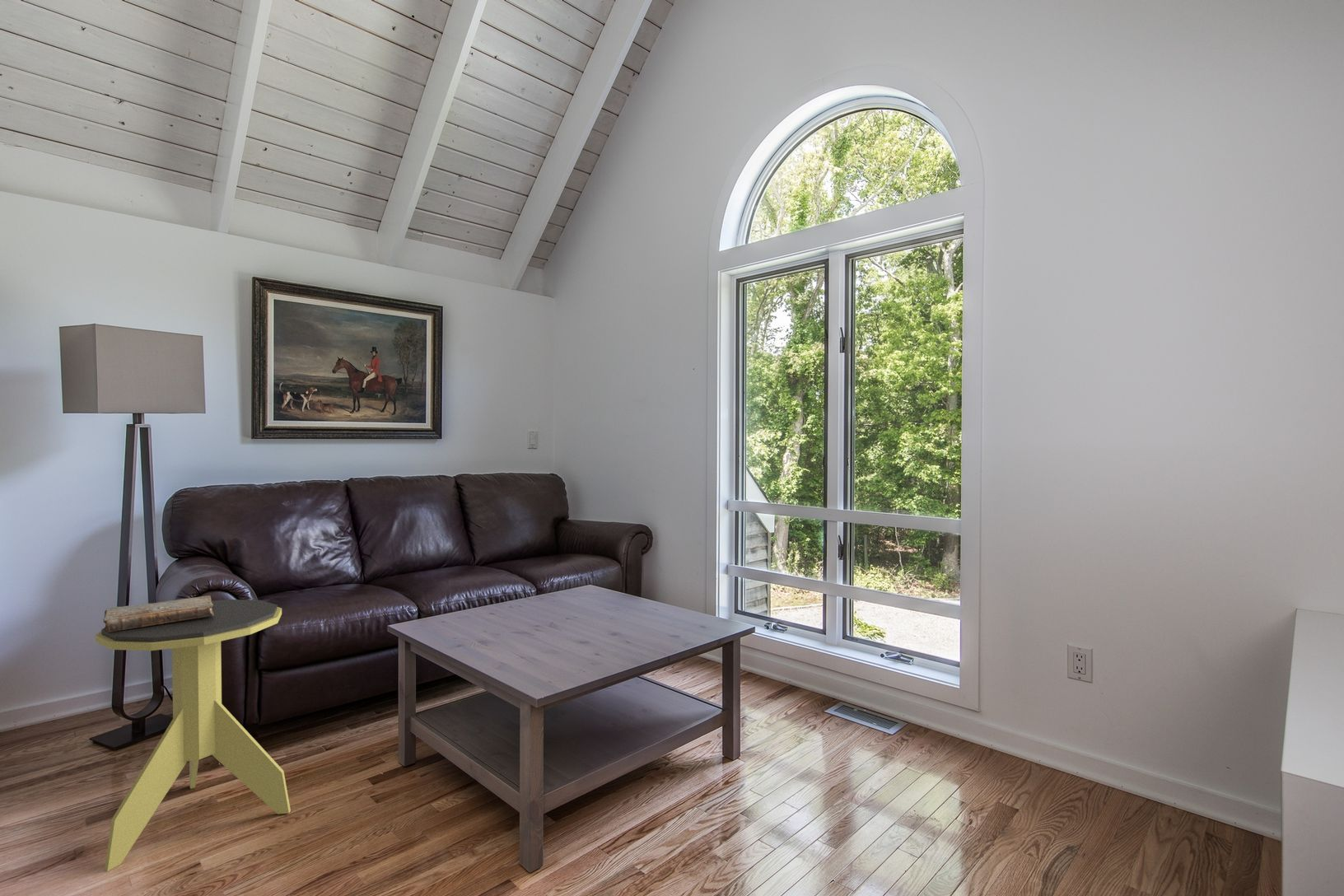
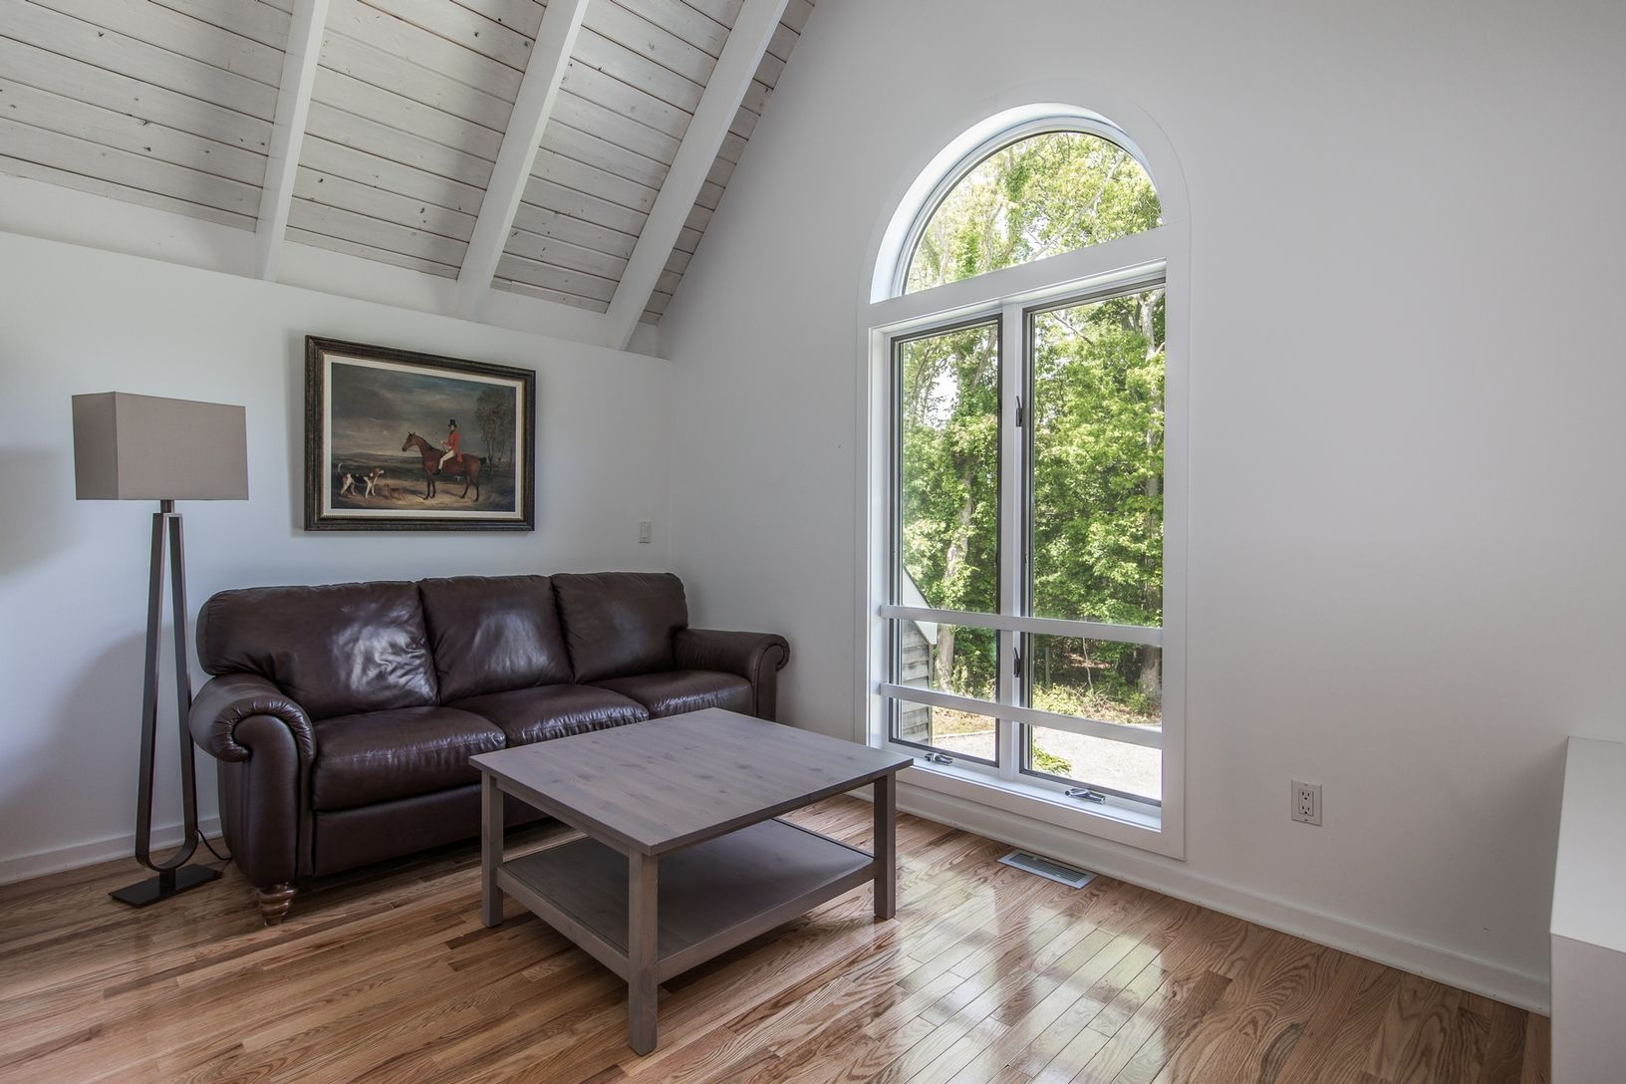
- book (160, 611)
- side table (196, 716)
